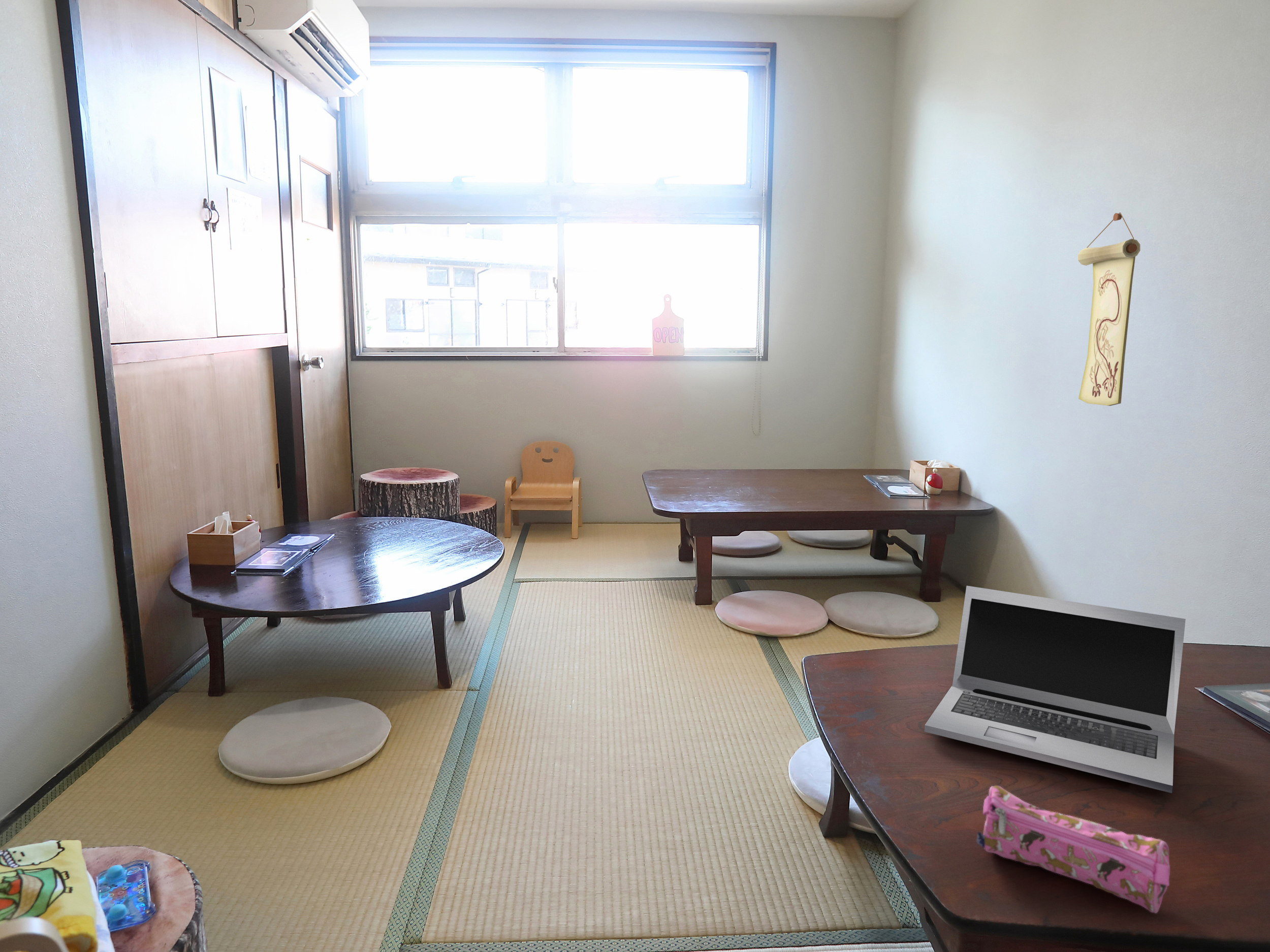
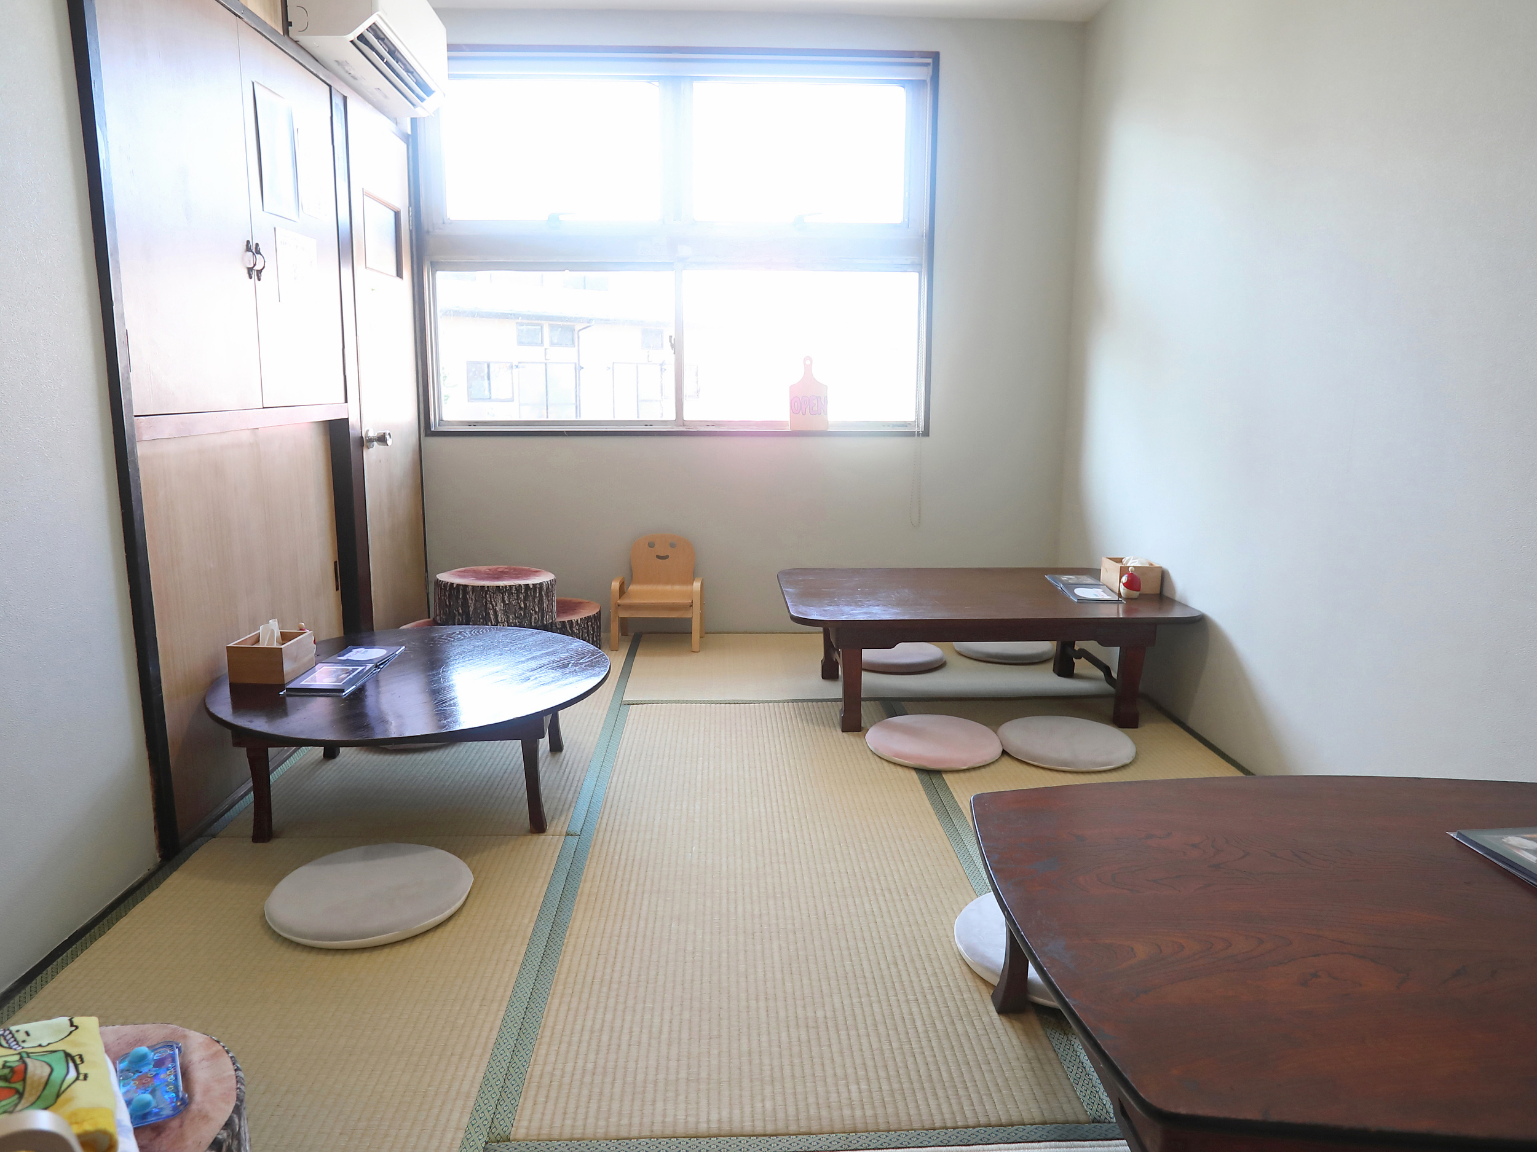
- pencil case (1072, 846)
- wall scroll (1103, 310)
- laptop (1055, 676)
